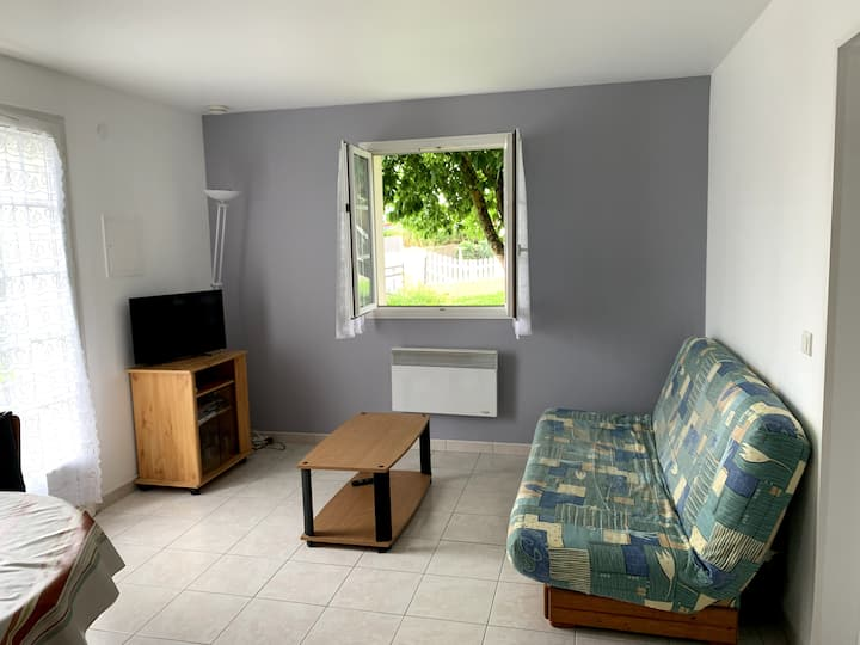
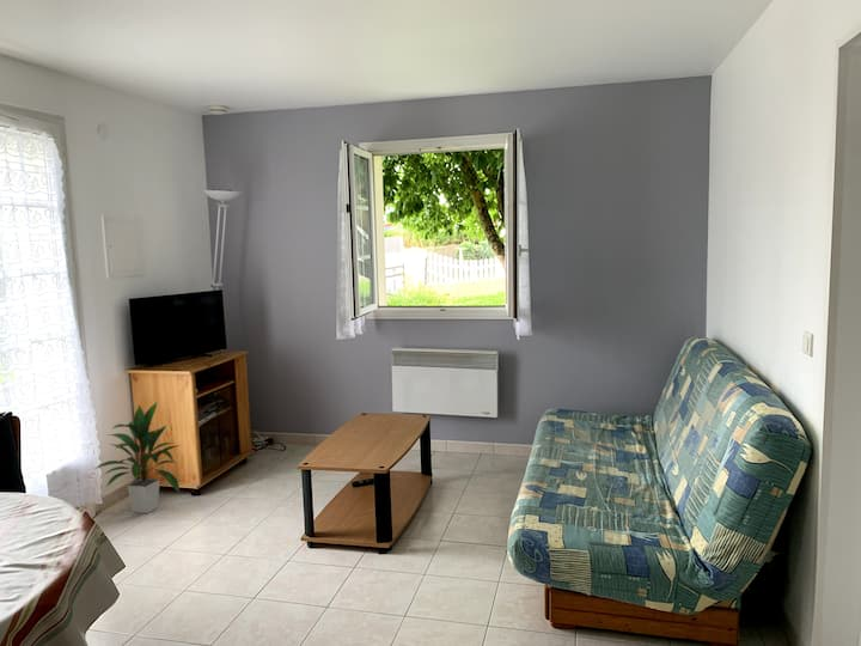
+ indoor plant (142, 458)
